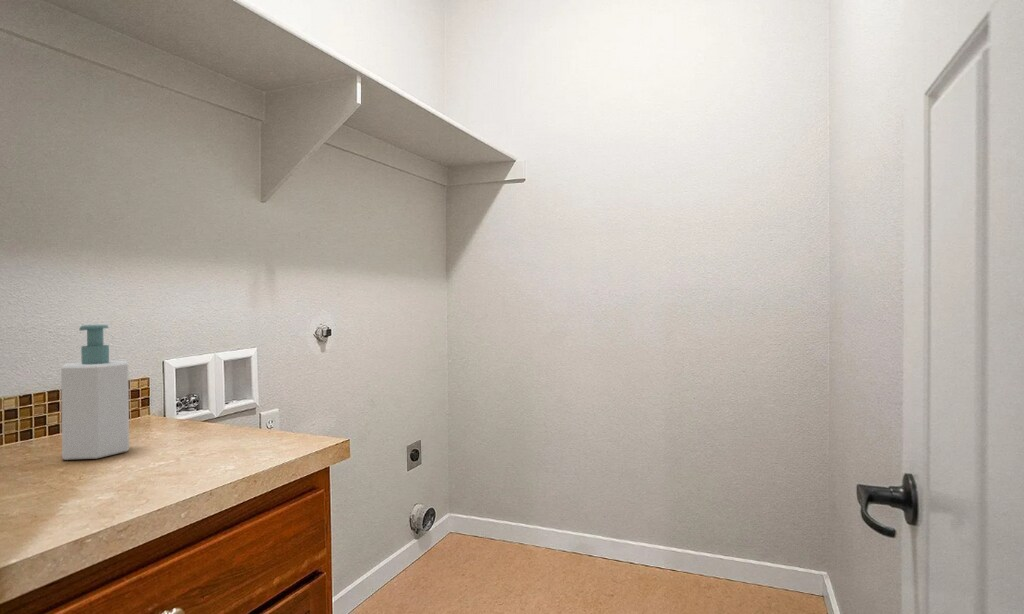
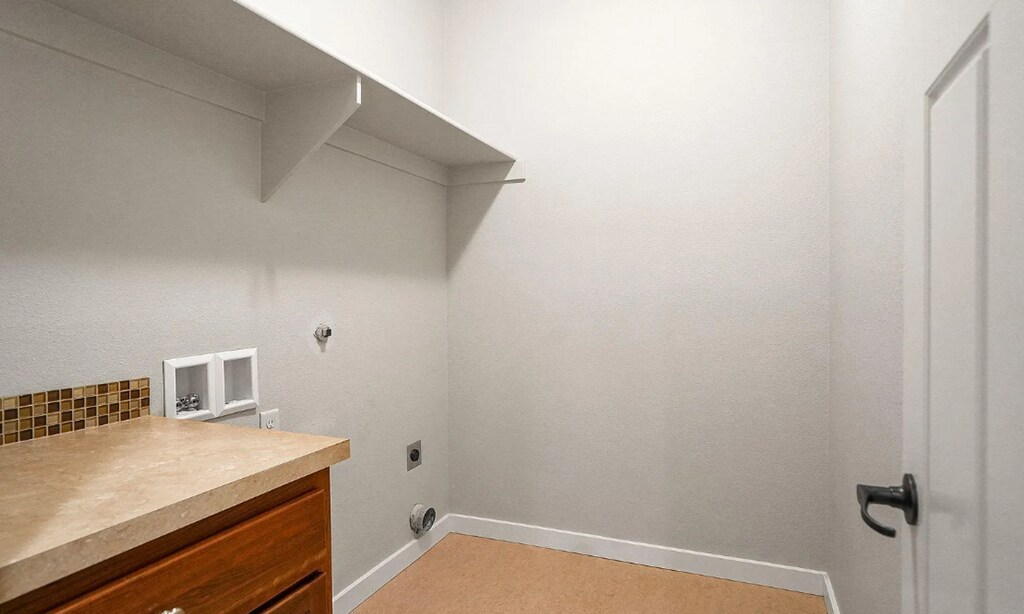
- soap bottle (95, 388)
